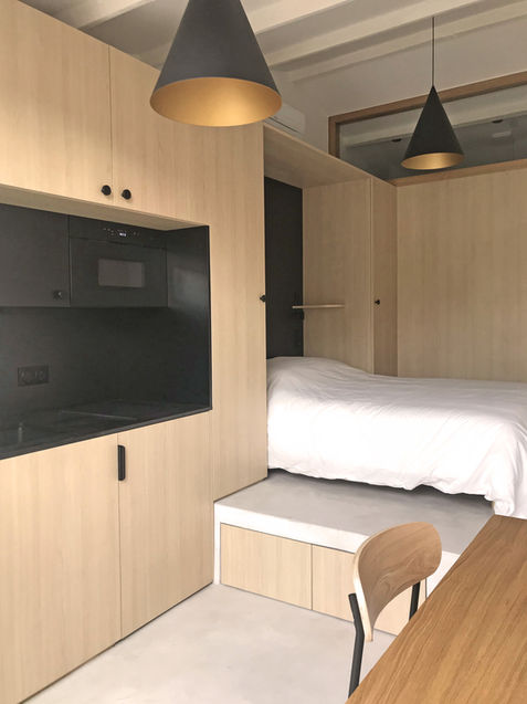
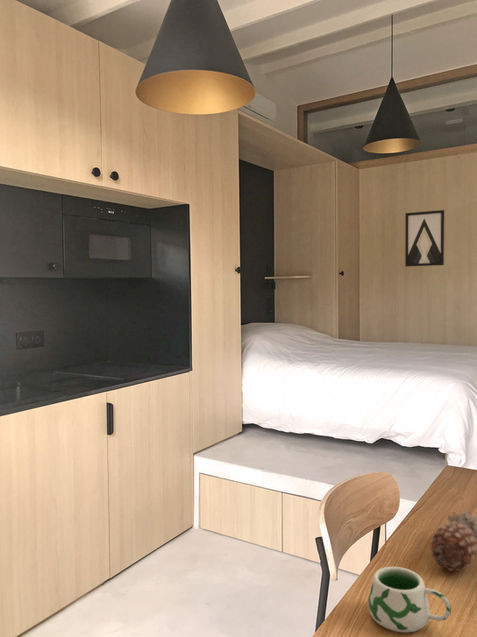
+ mug (408, 600)
+ wall art (424, 238)
+ fruit (457, 536)
